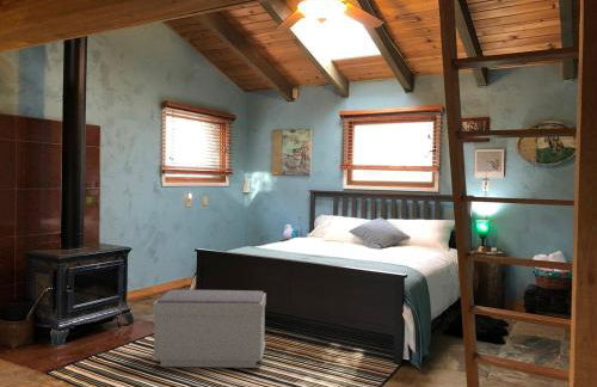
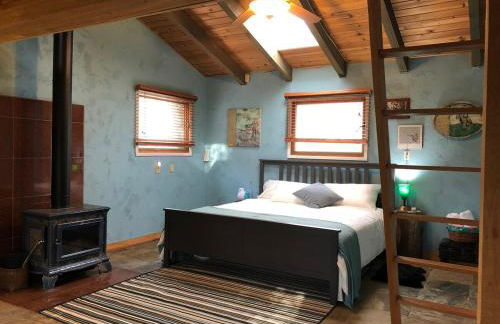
- bench (211, 326)
